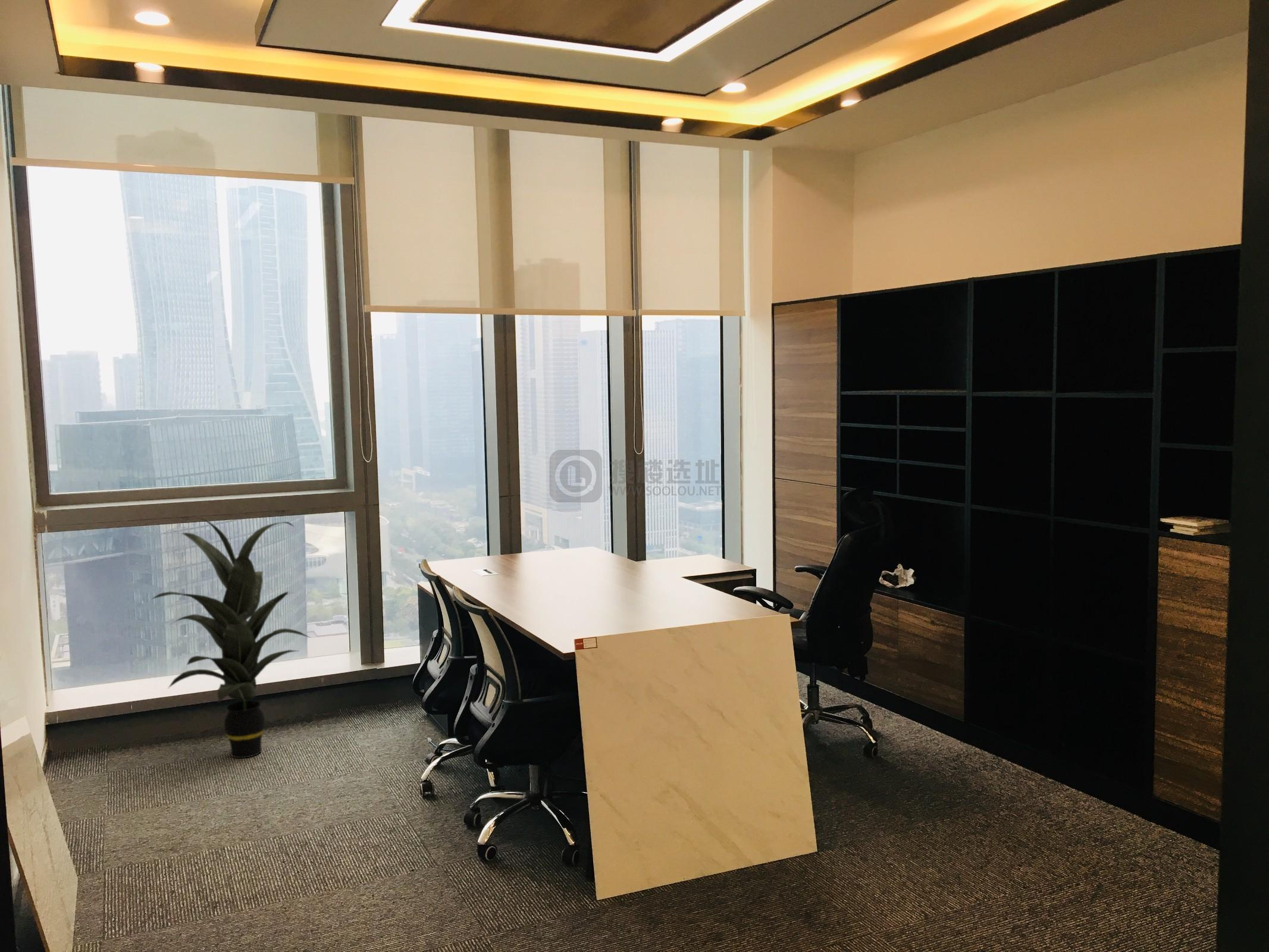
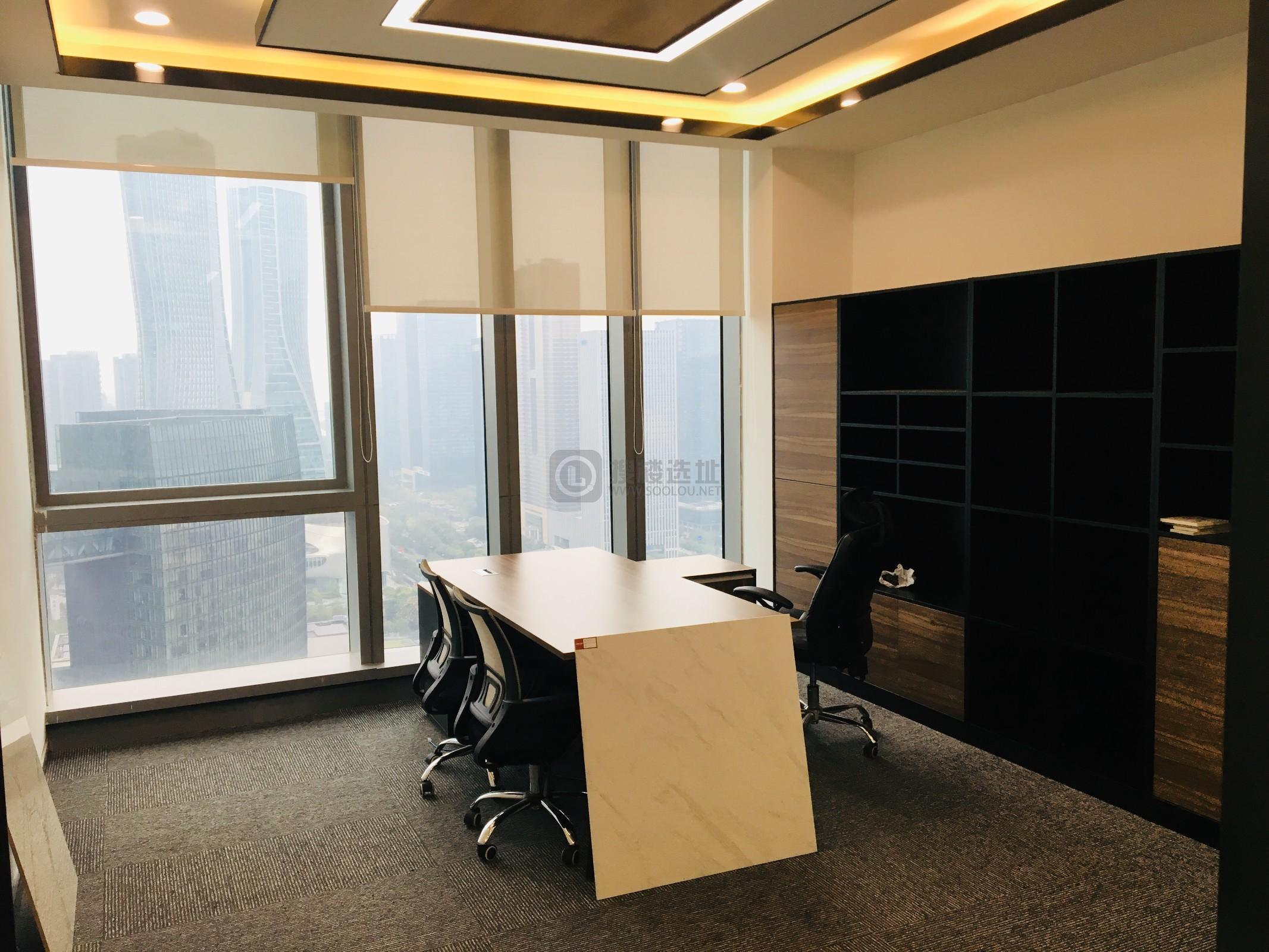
- indoor plant (230, 635)
